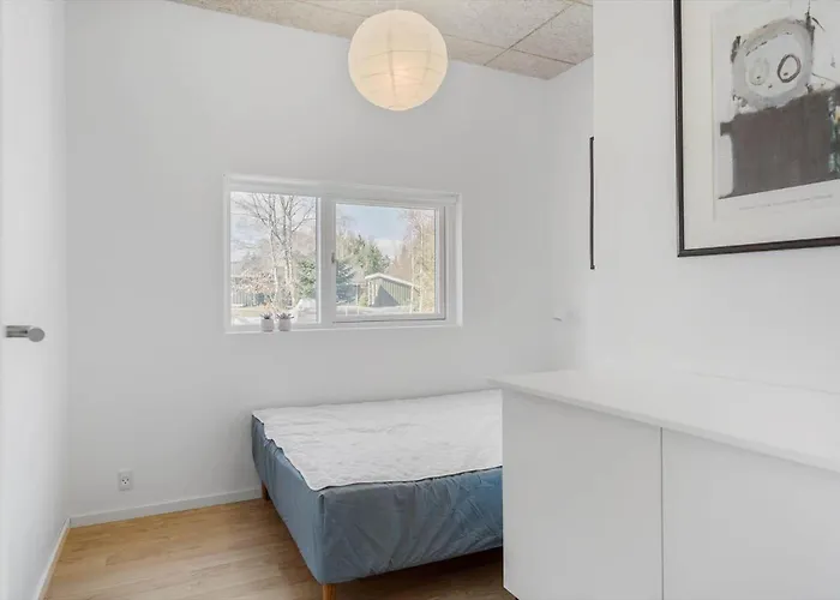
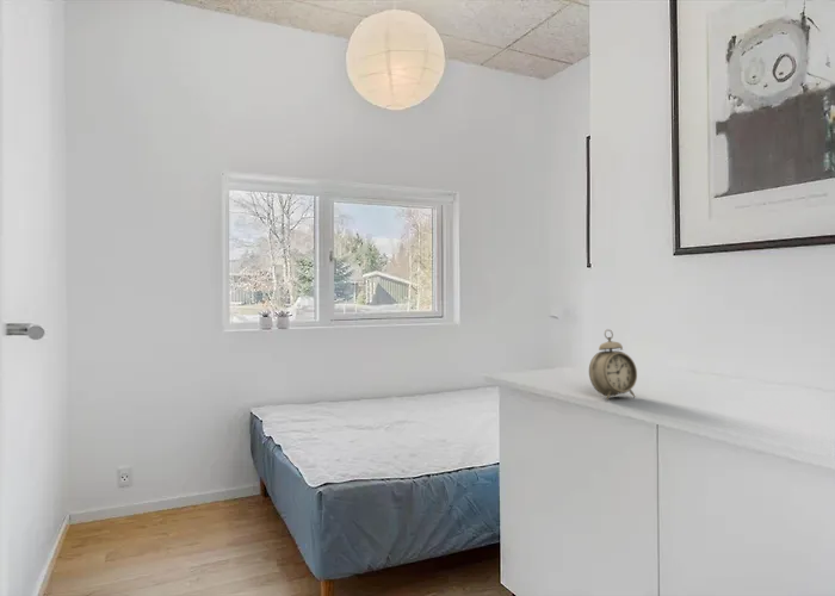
+ alarm clock (613, 362)
